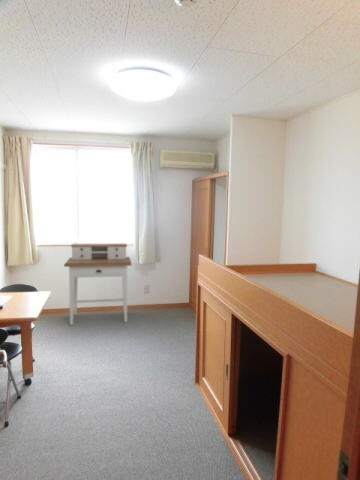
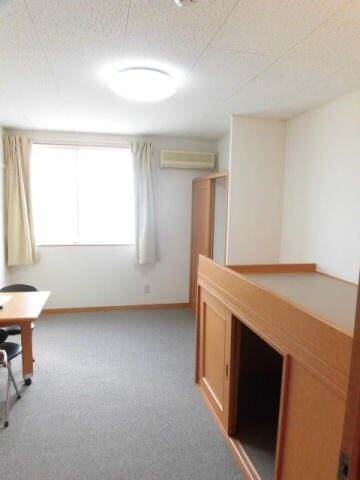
- desk (99, 276)
